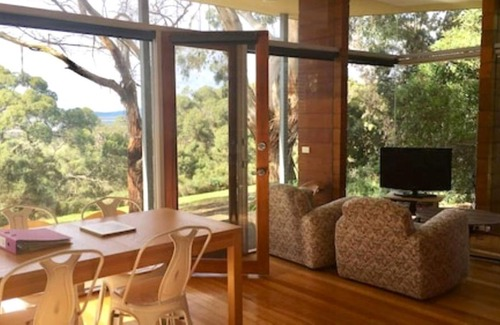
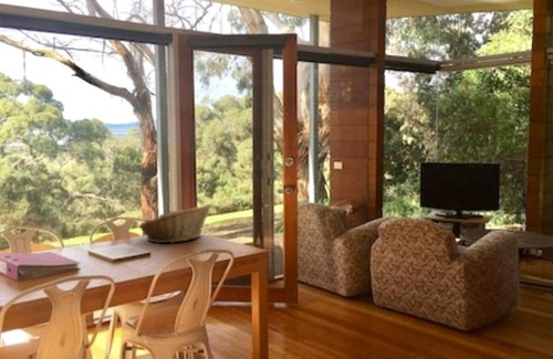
+ fruit basket (177, 221)
